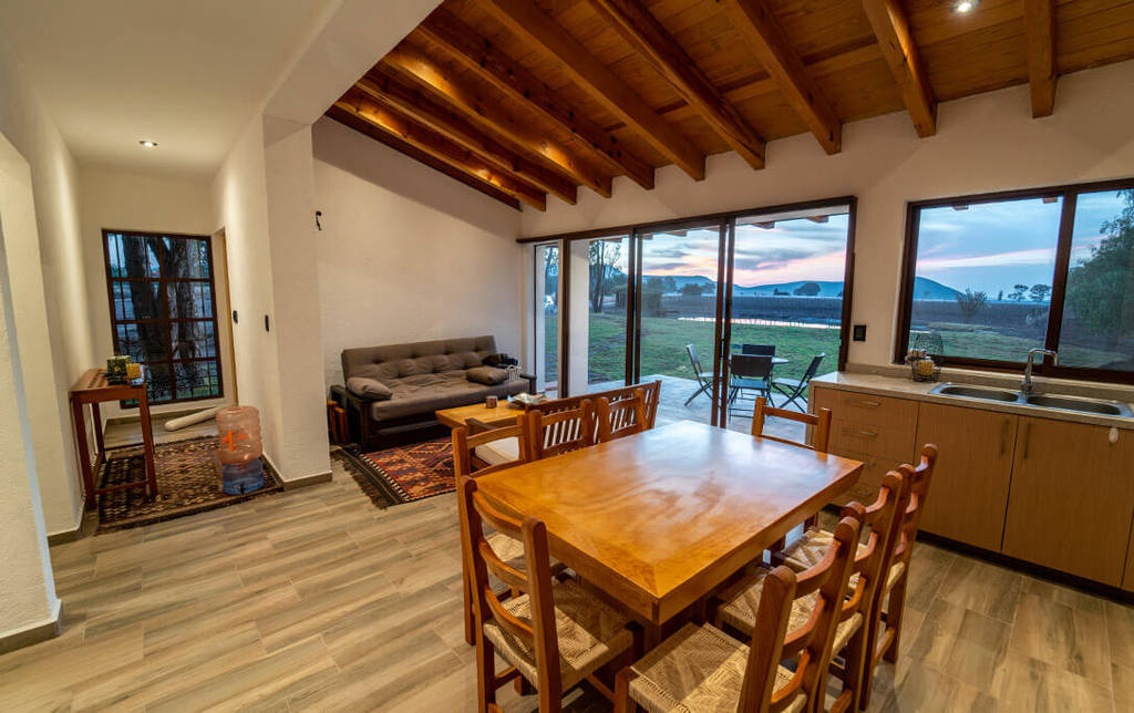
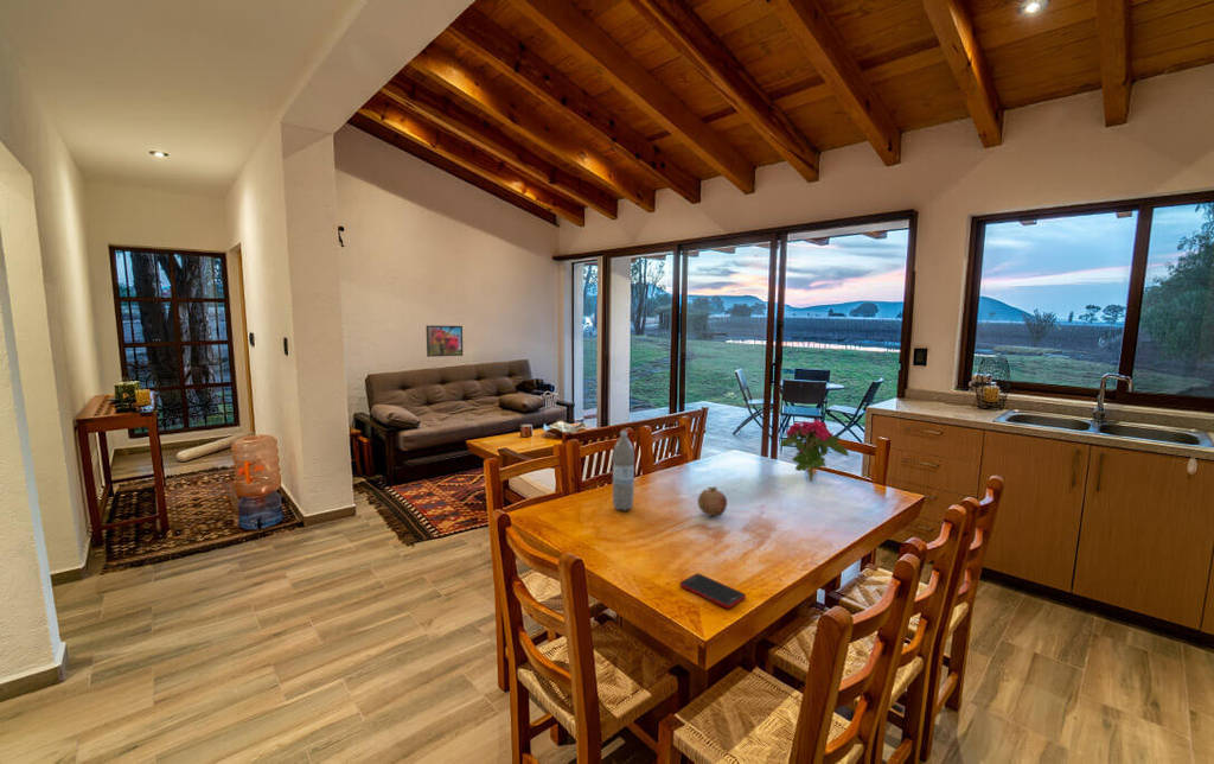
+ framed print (445, 340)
+ fruit (711, 501)
+ cell phone (711, 590)
+ water bottle (622, 470)
+ flower (806, 450)
